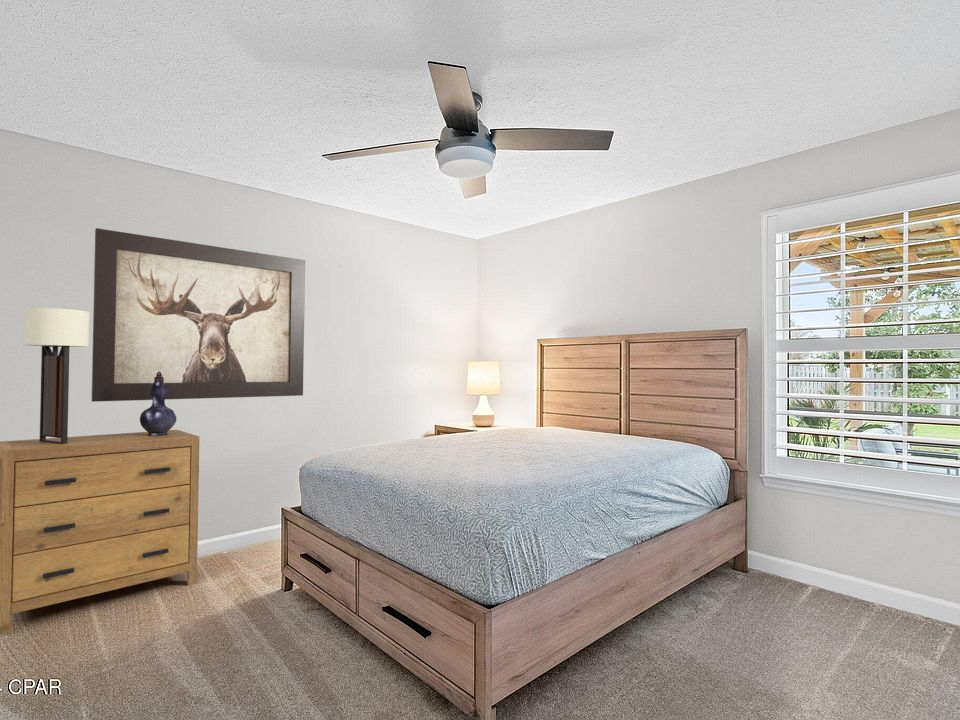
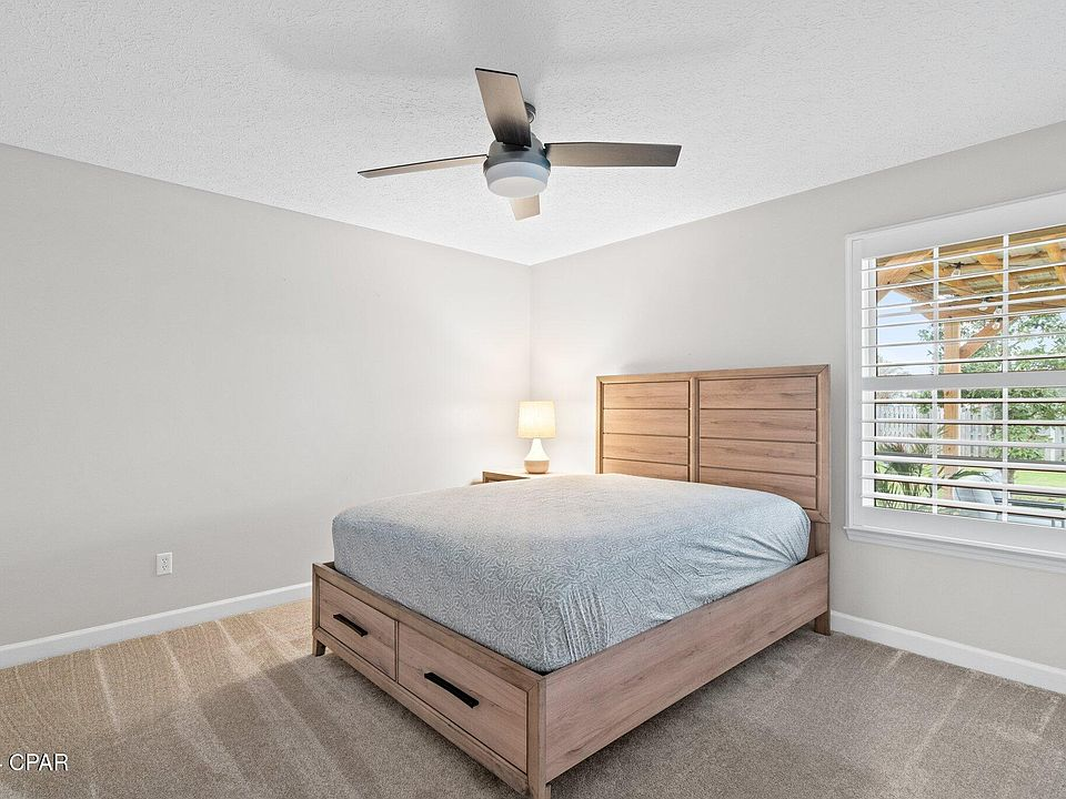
- dresser (102, 516)
- decorative vase (158, 402)
- wall sconce (55, 375)
- wall art (211, 322)
